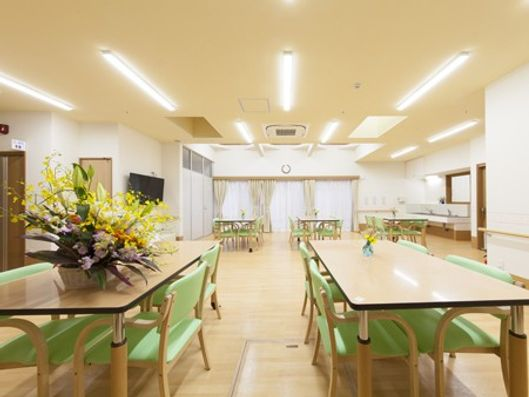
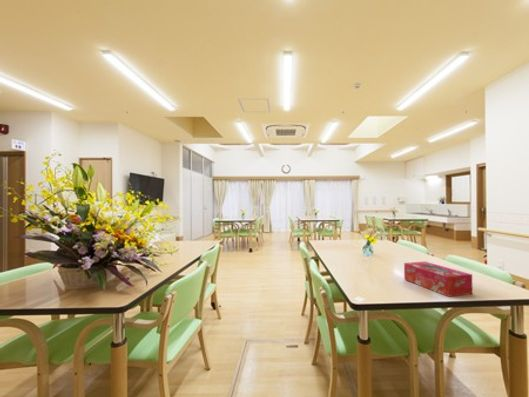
+ tissue box (435, 277)
